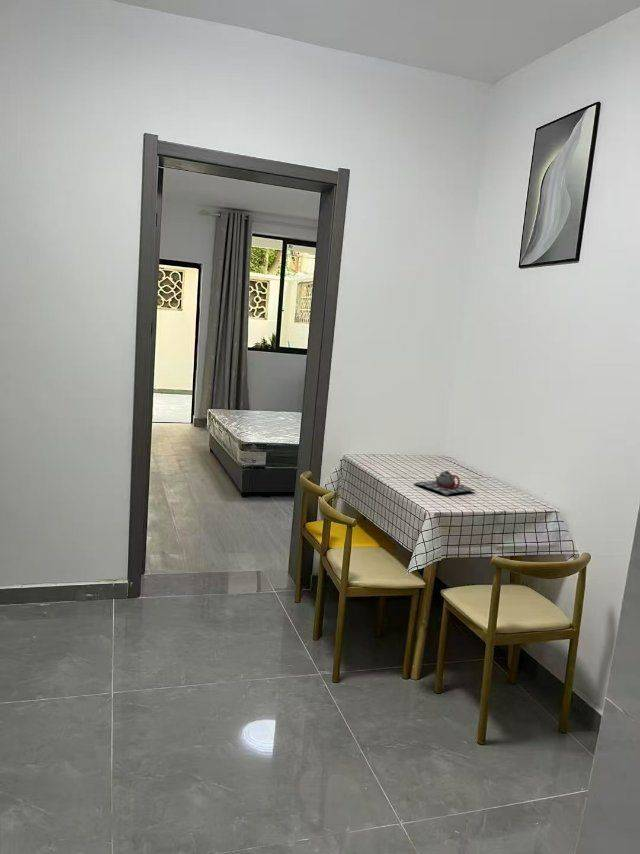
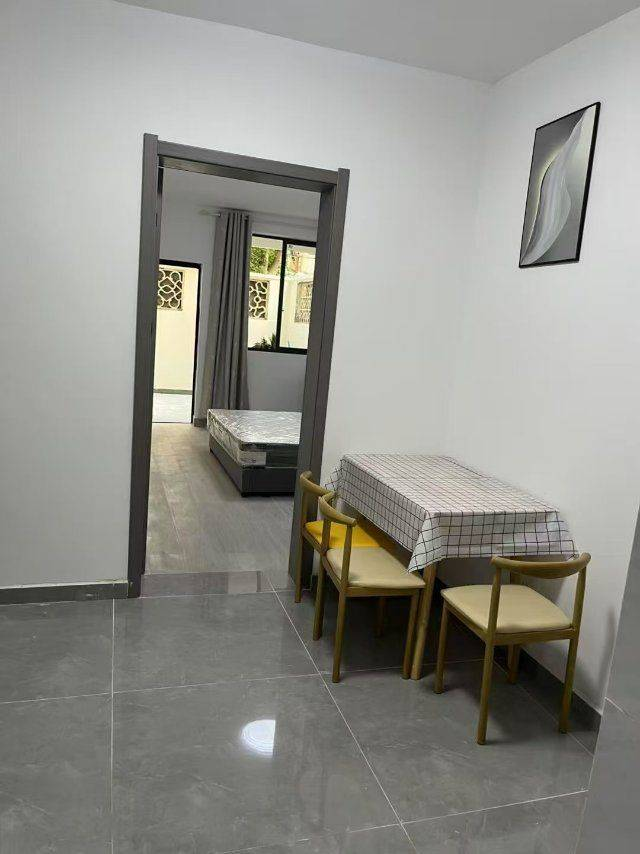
- teapot (445, 479)
